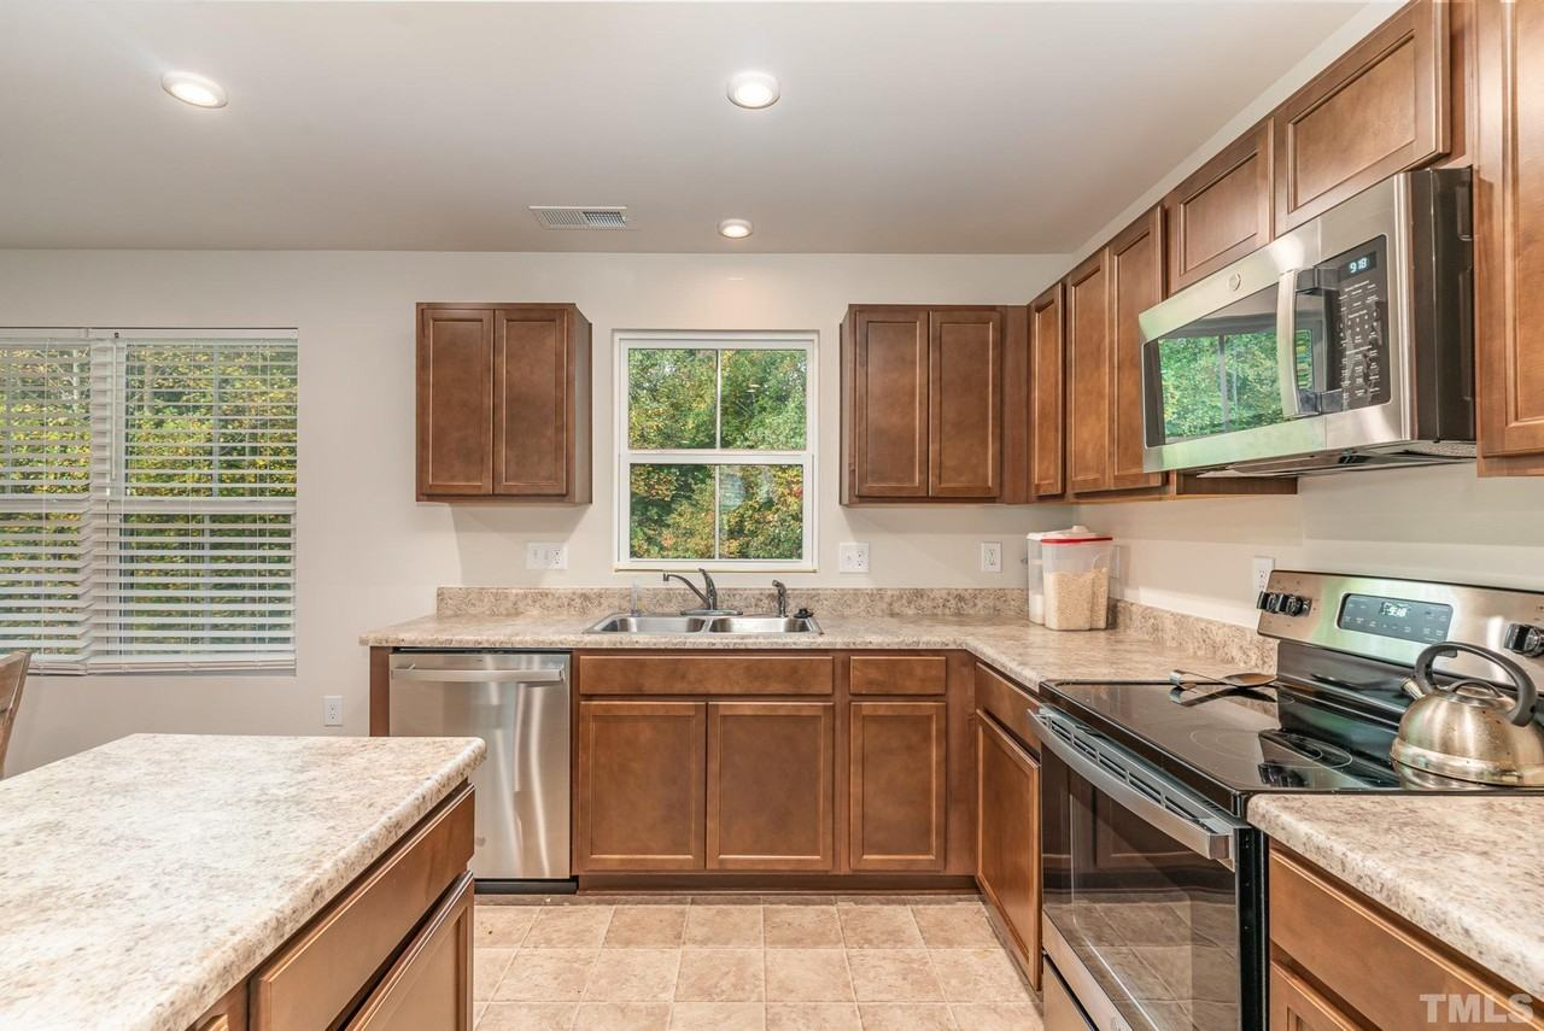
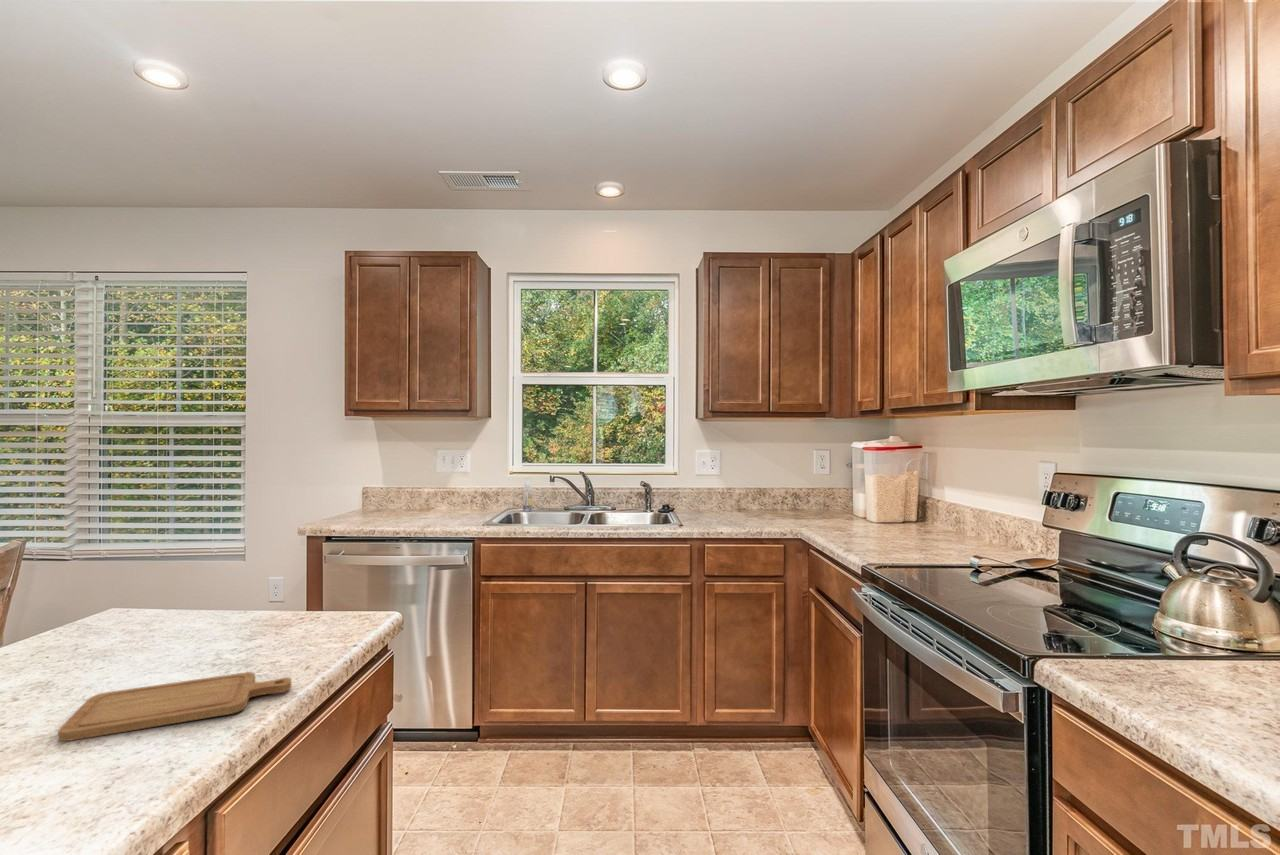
+ chopping board (189, 699)
